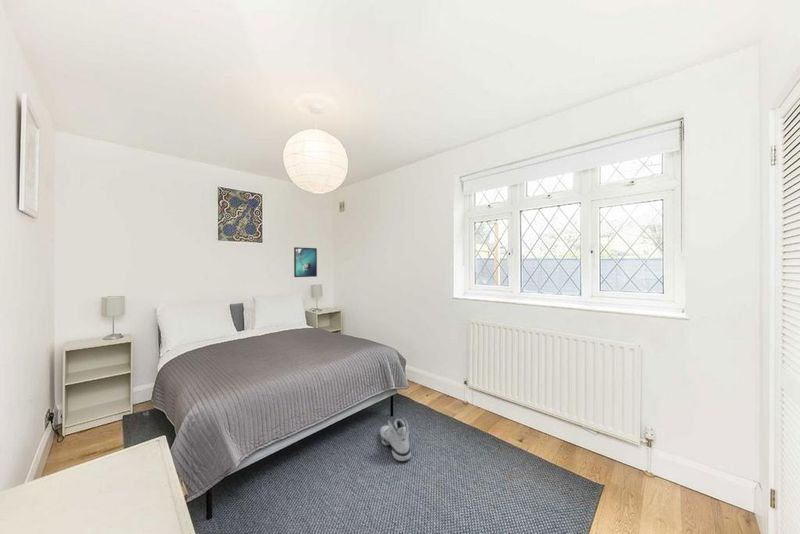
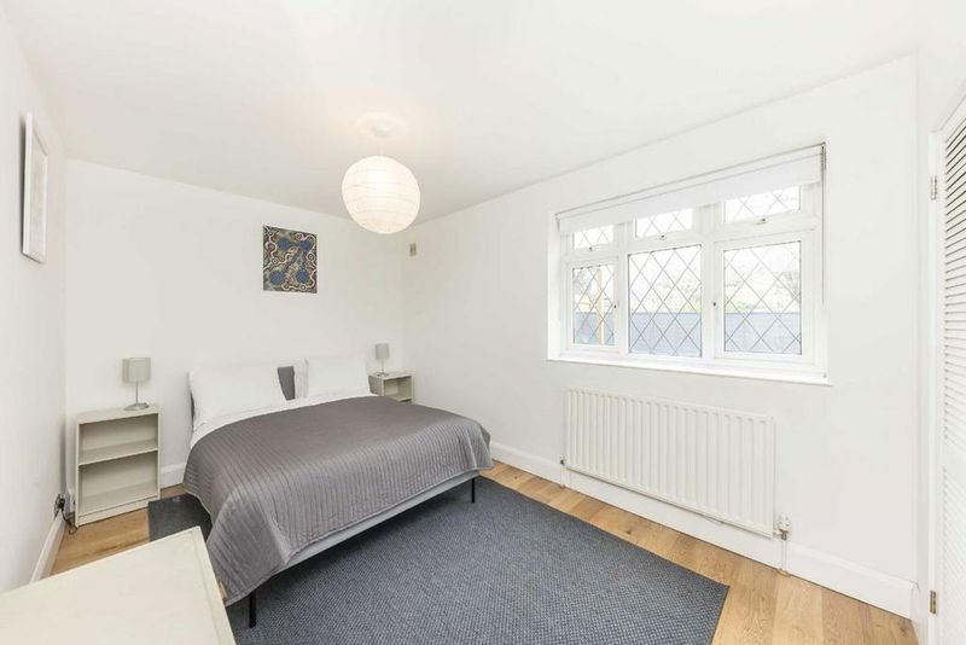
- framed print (305, 262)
- sneaker (394, 431)
